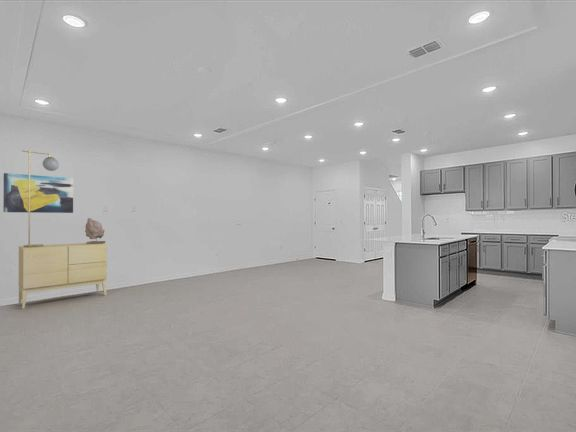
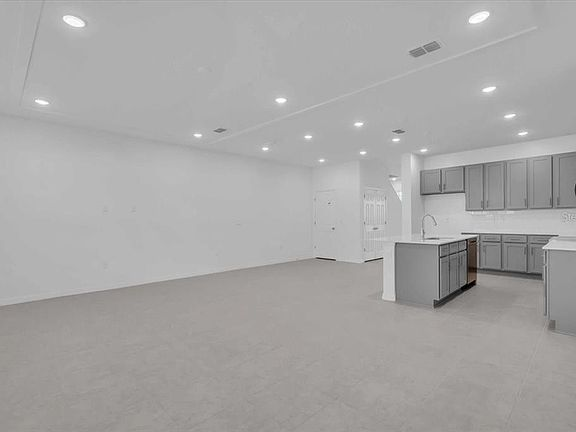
- sideboard (64, 272)
- lamp (29, 199)
- wall art (40, 194)
- sculpture bust (94, 230)
